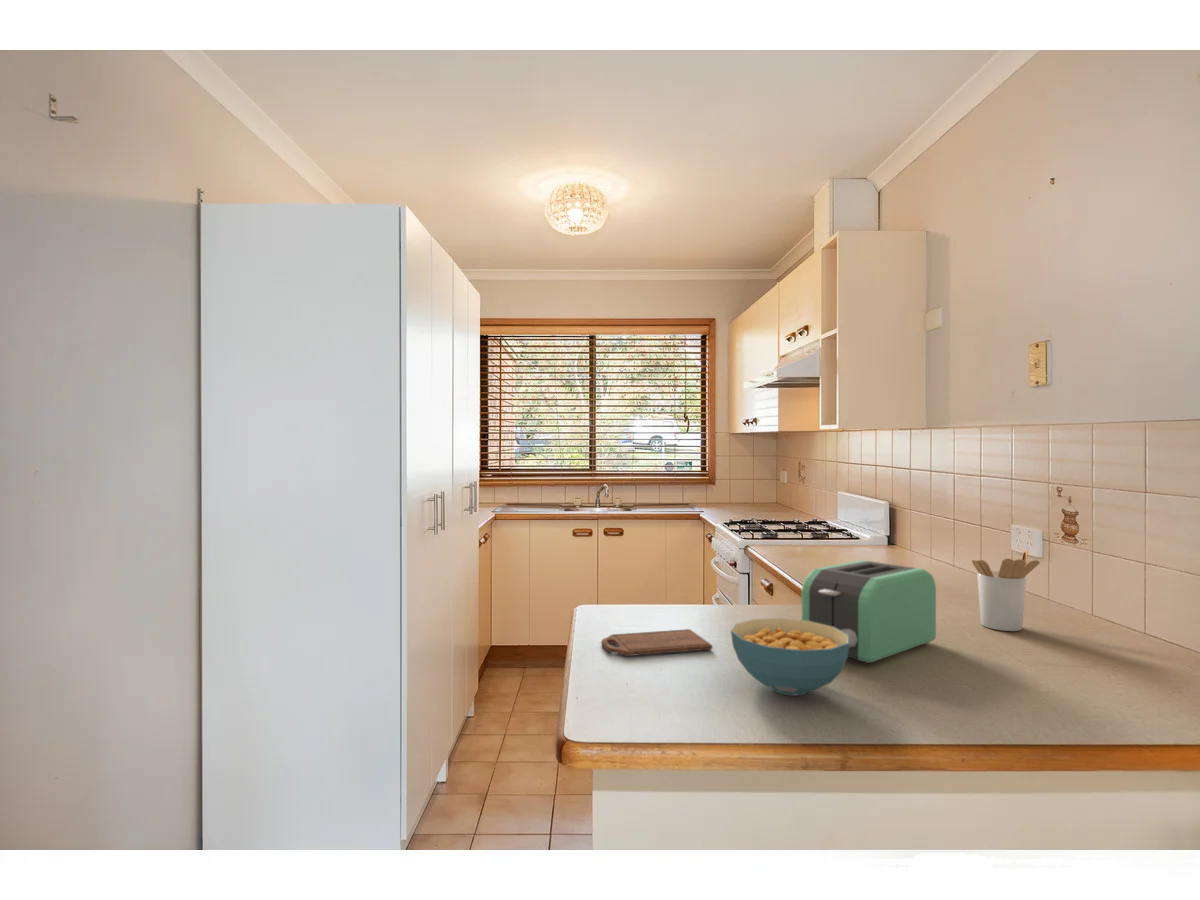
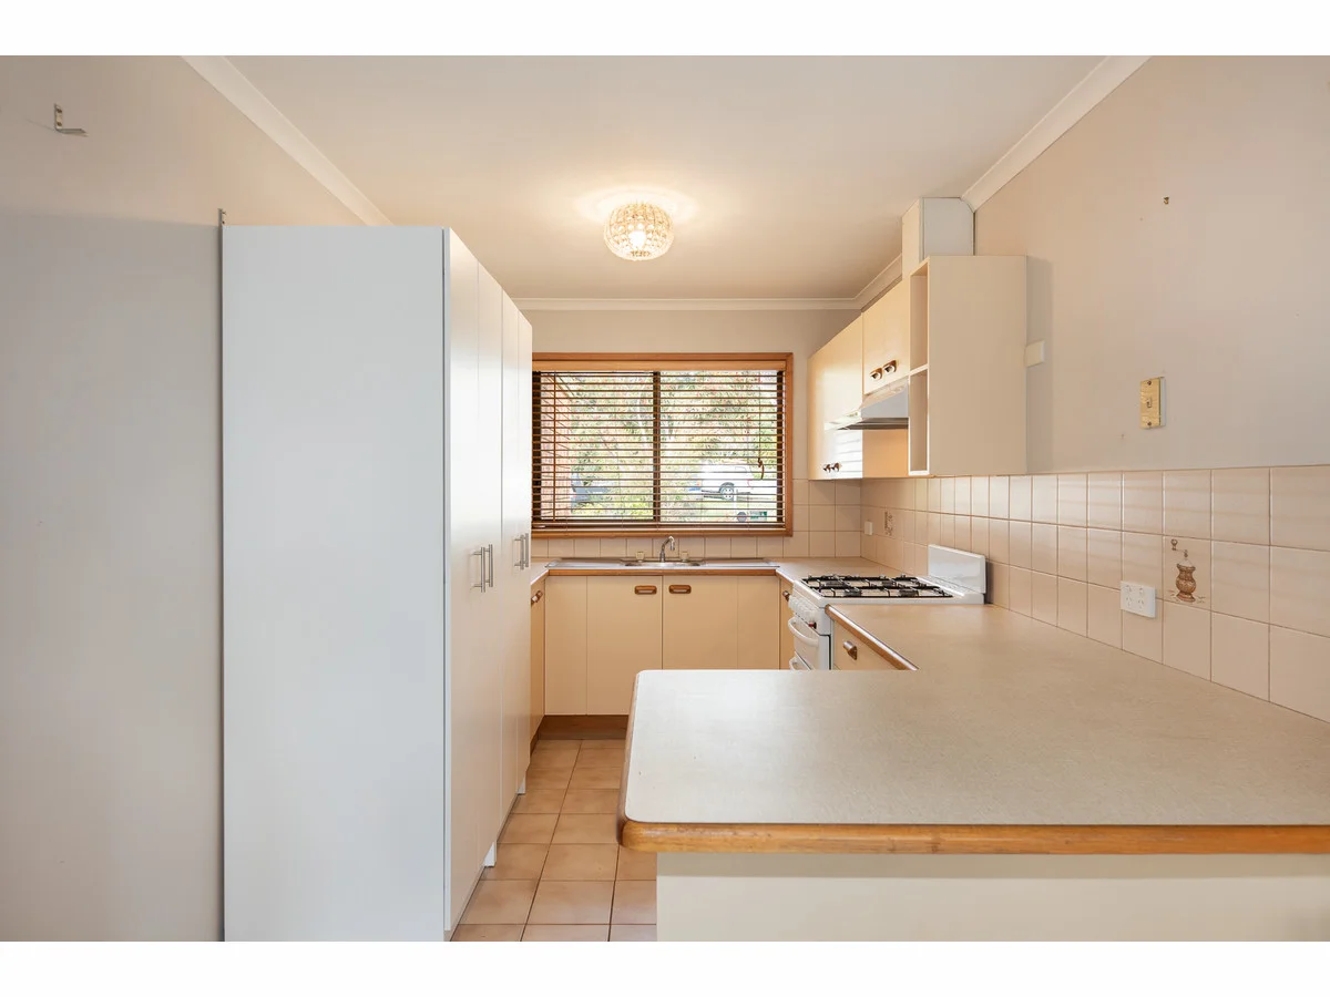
- toaster (869, 607)
- utensil holder (1007, 590)
- cereal bowl (789, 661)
- cutting board (653, 642)
